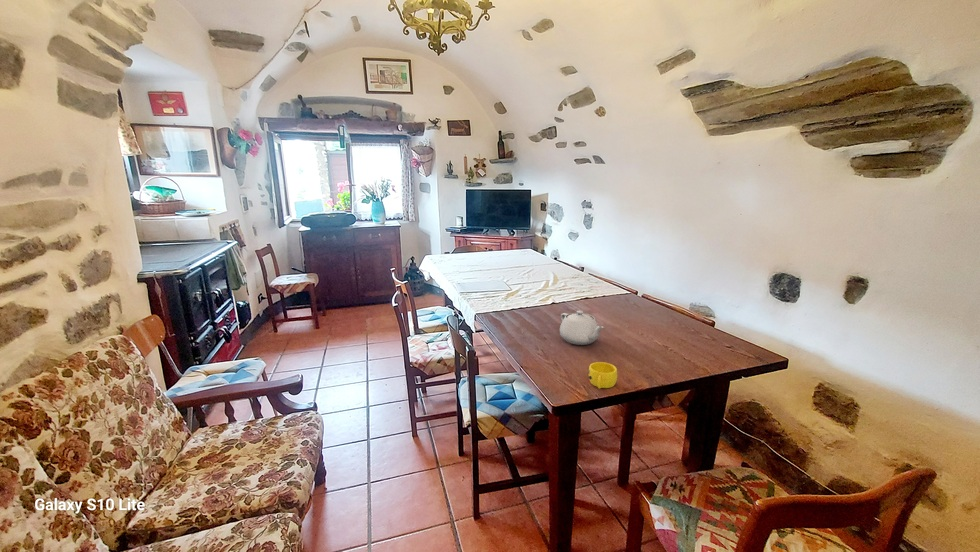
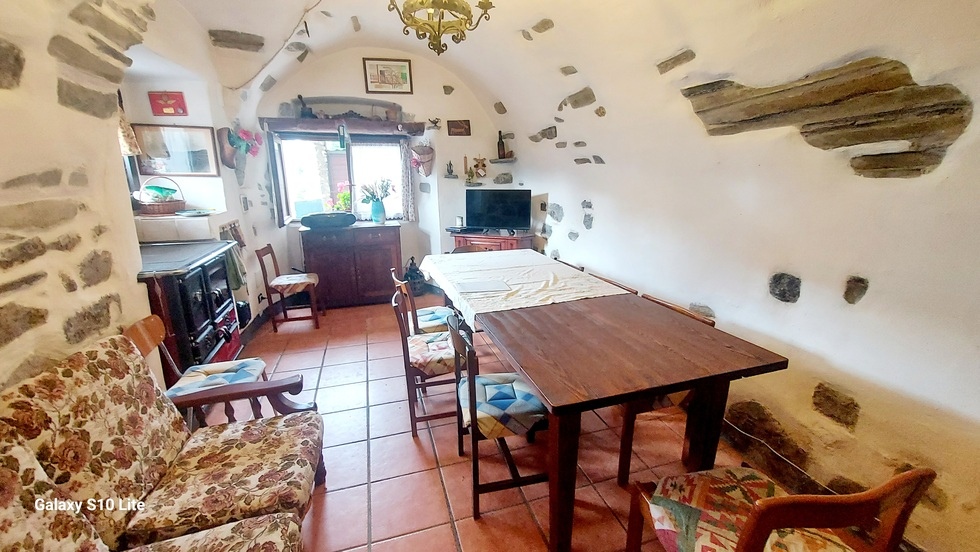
- teapot (581, 326)
- cup (601, 377)
